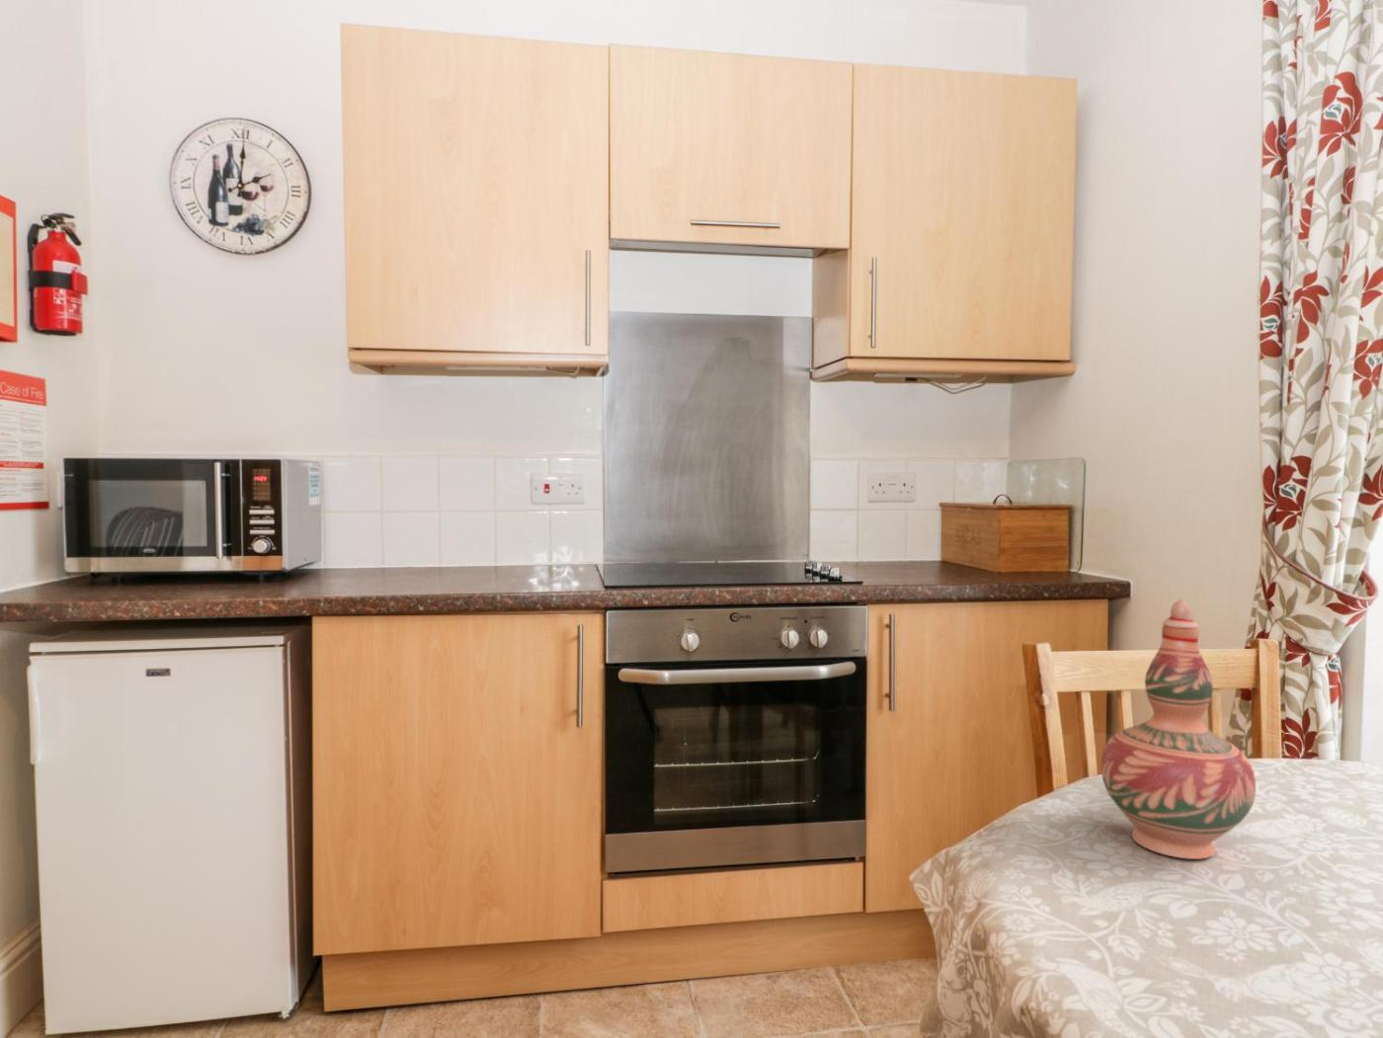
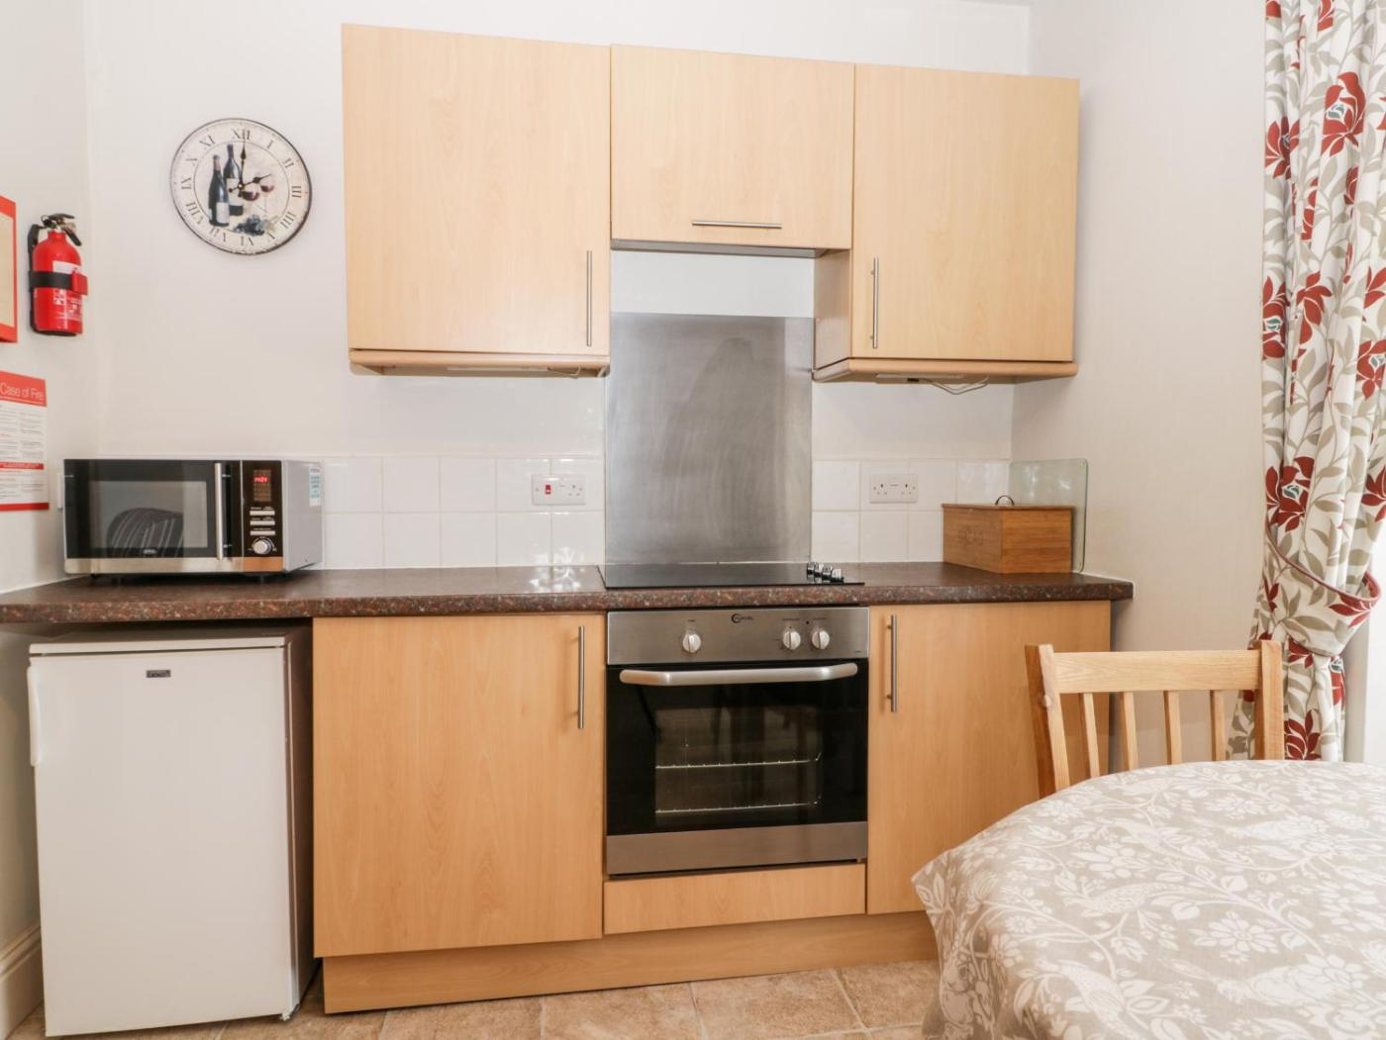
- decorative vase (1177, 722)
